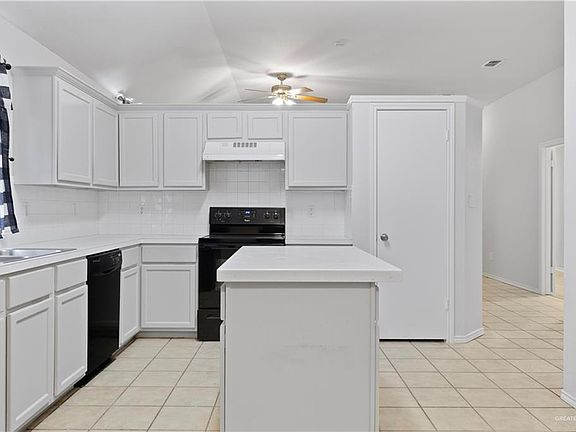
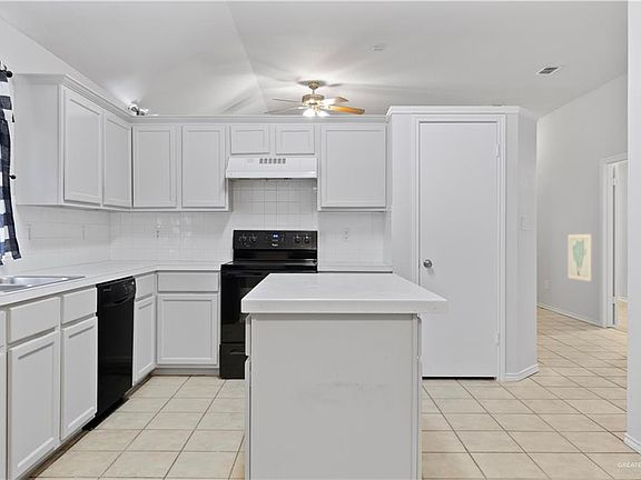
+ wall art (579, 257)
